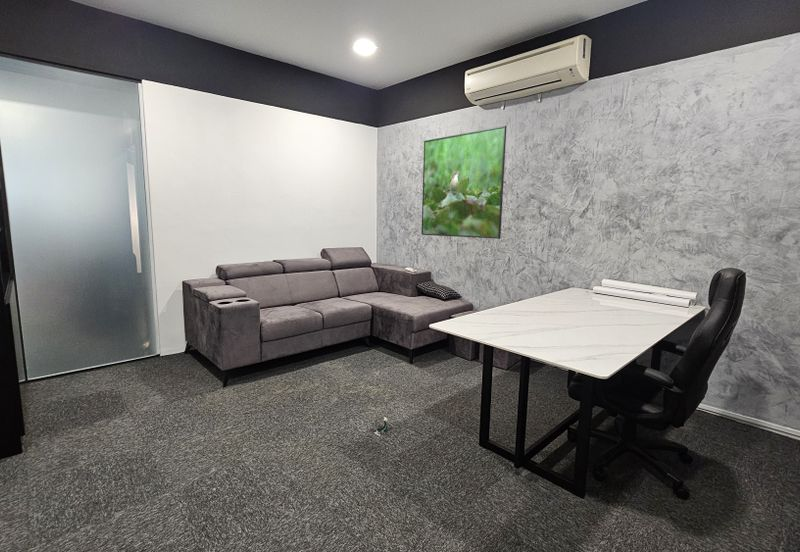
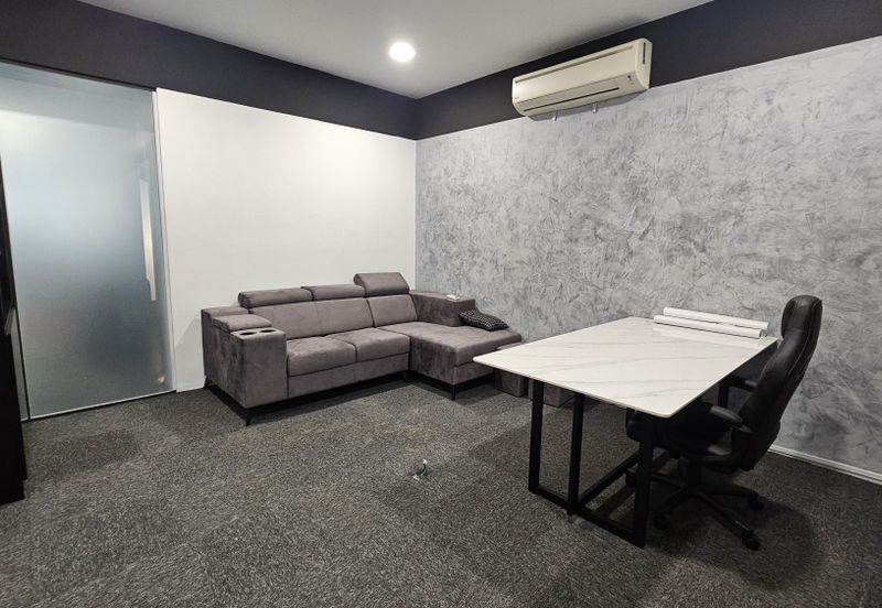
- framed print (459, 186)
